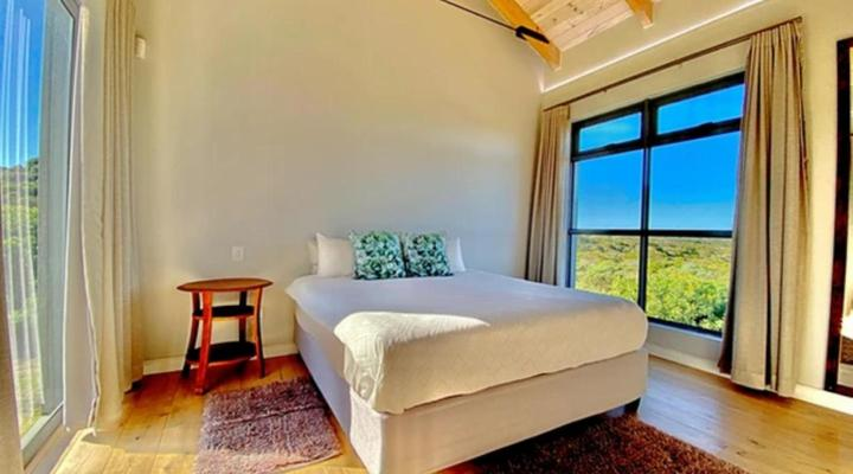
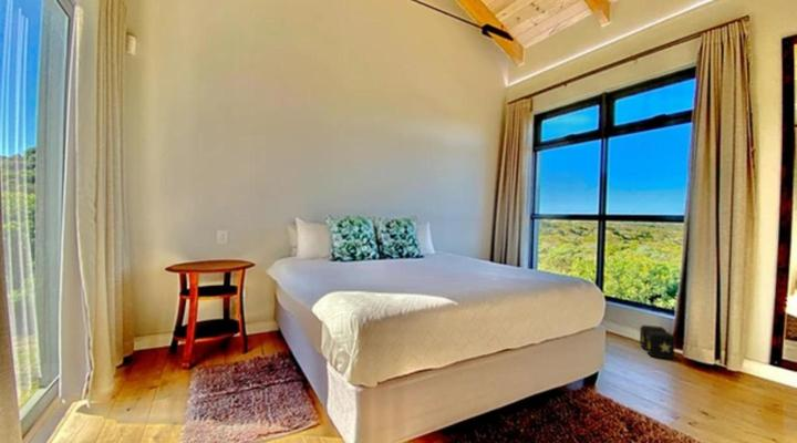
+ speaker (656, 341)
